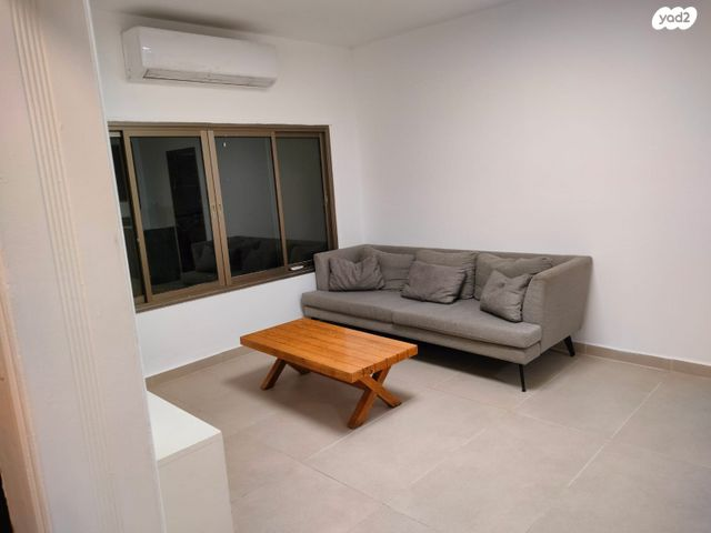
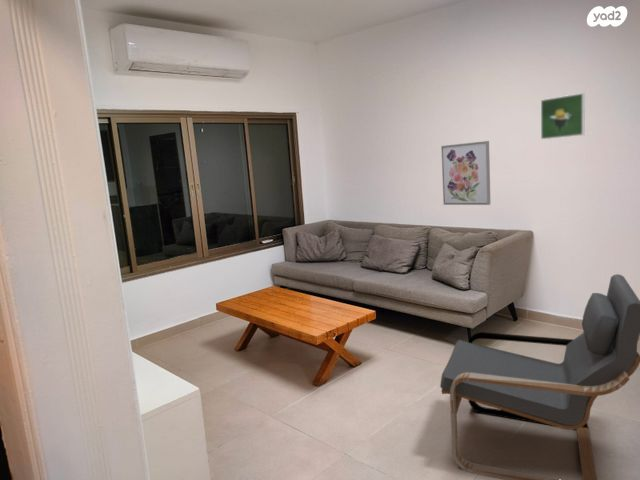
+ wall art (465, 174)
+ armchair (532, 368)
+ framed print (562, 117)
